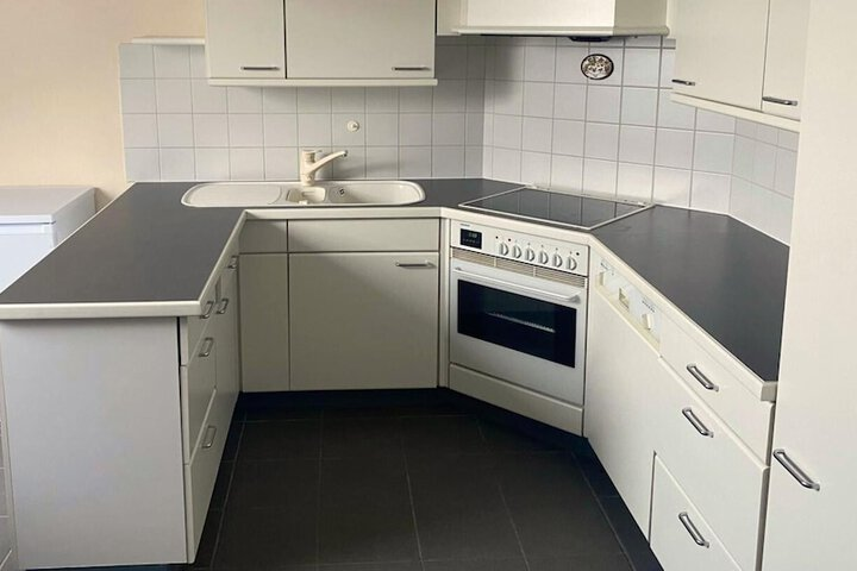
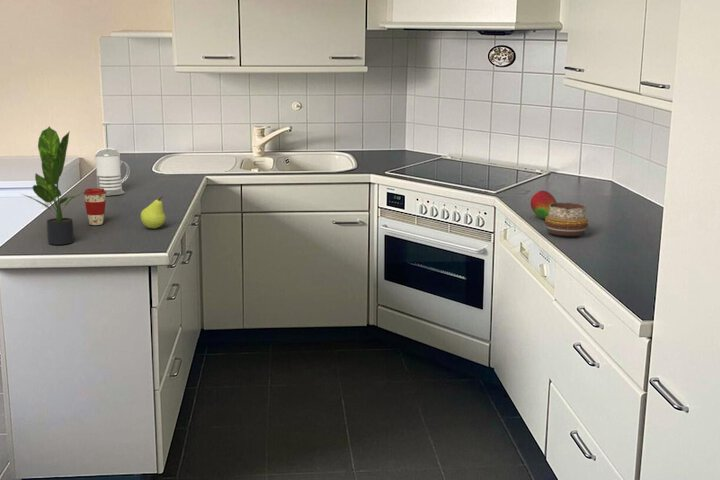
+ coffee cup (95, 206)
+ decorative bowl (566, 219)
+ french press (110, 157)
+ potted plant (51, 185)
+ fruit (152, 211)
+ fruit (544, 204)
